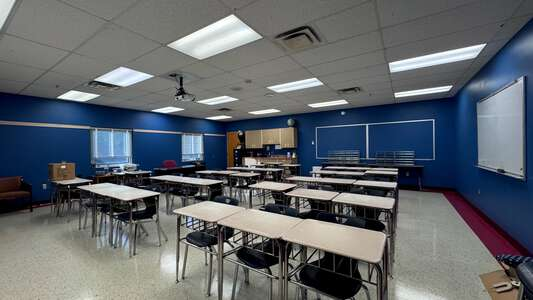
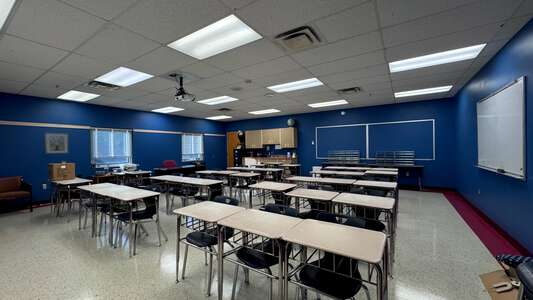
+ picture frame (57, 143)
